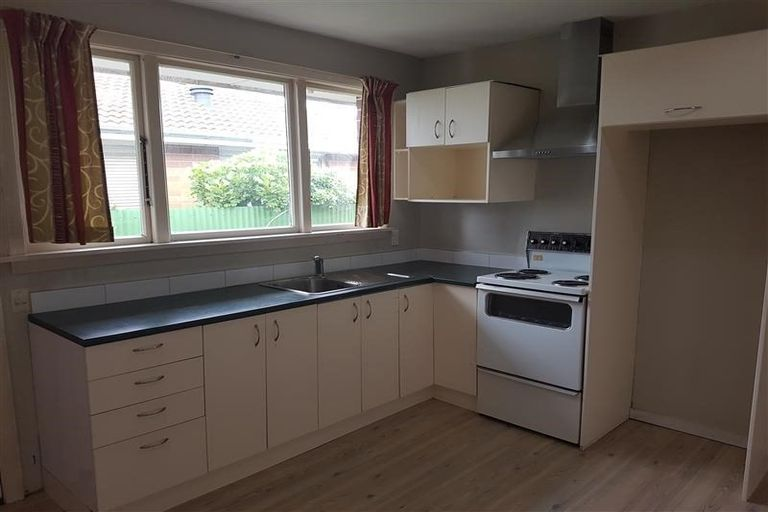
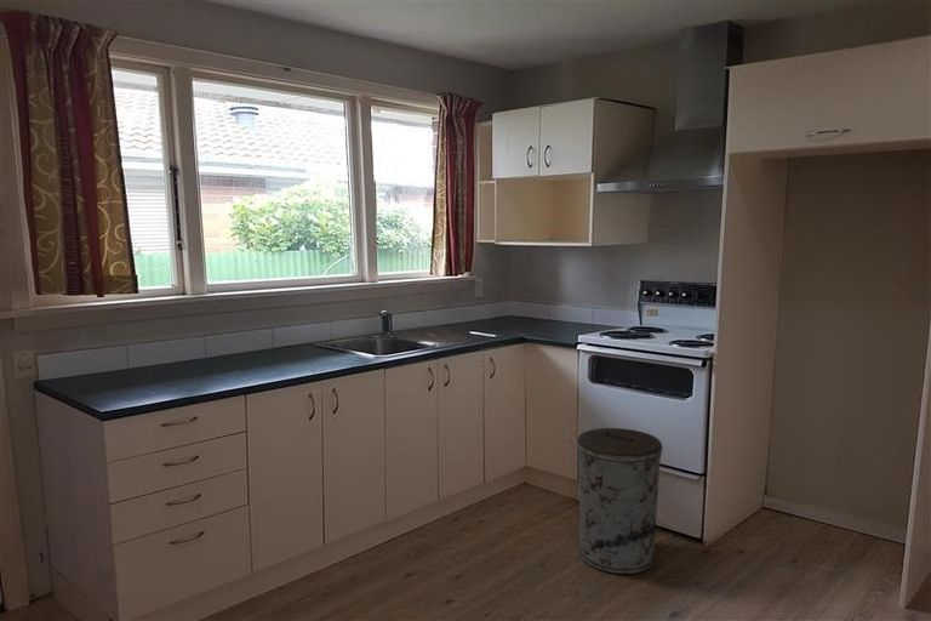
+ trash can (617, 495)
